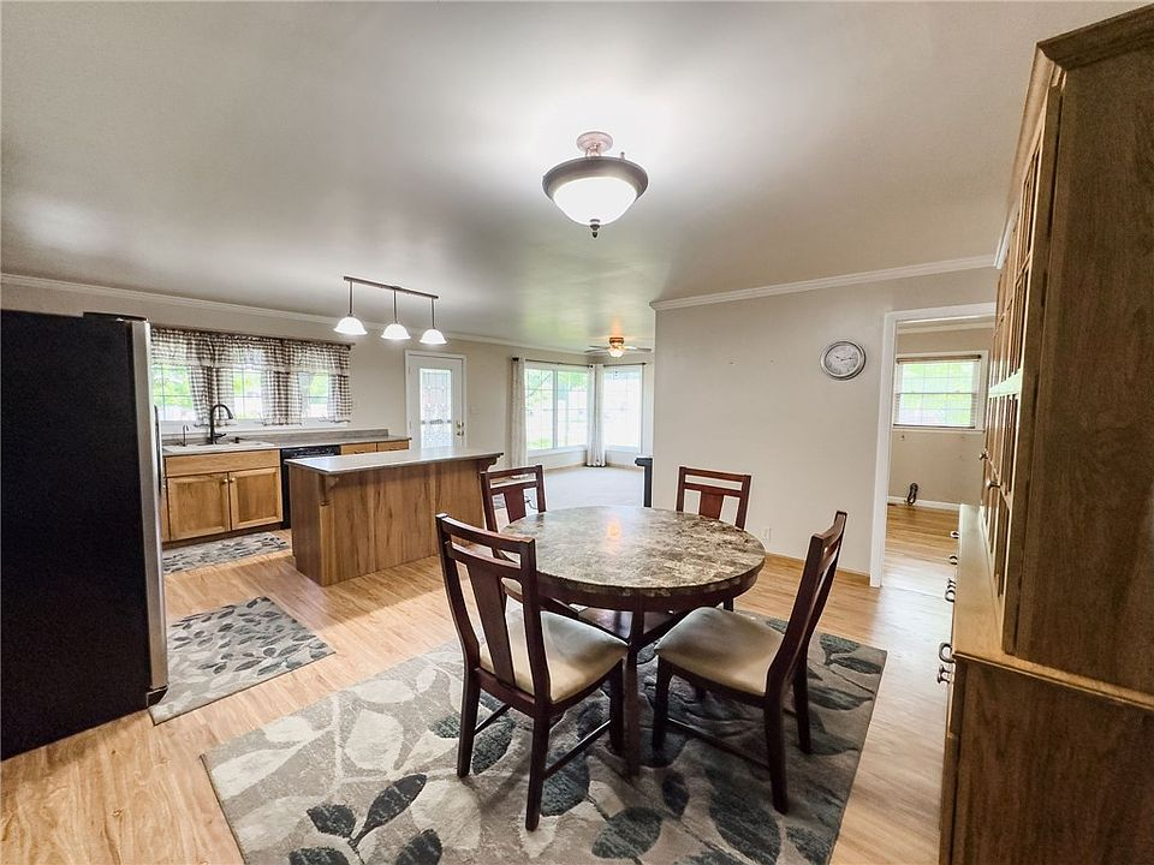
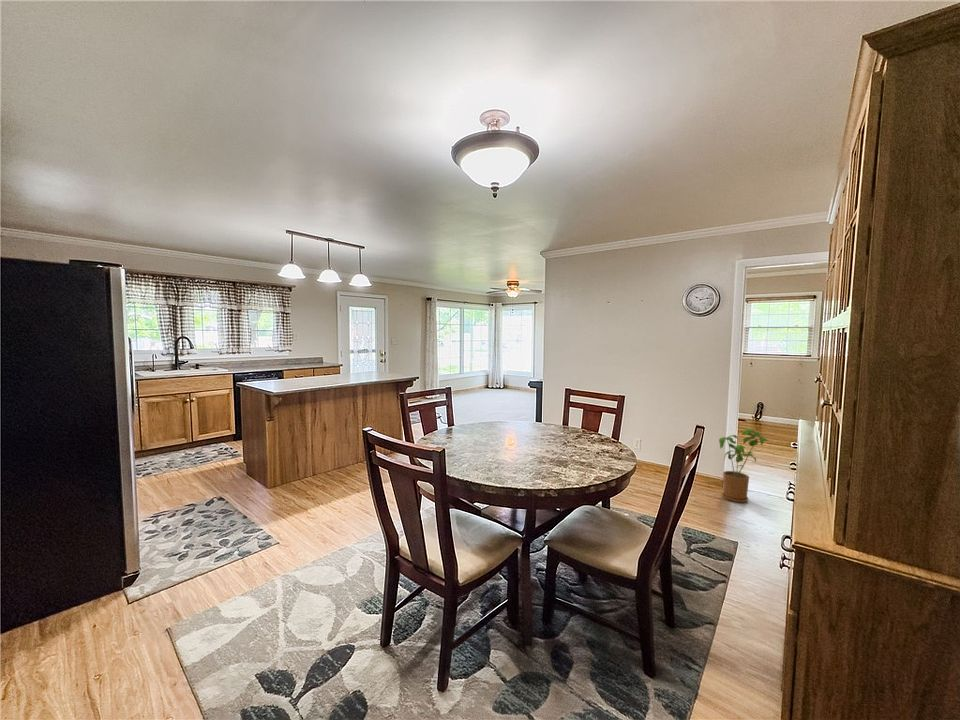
+ house plant (737, 464)
